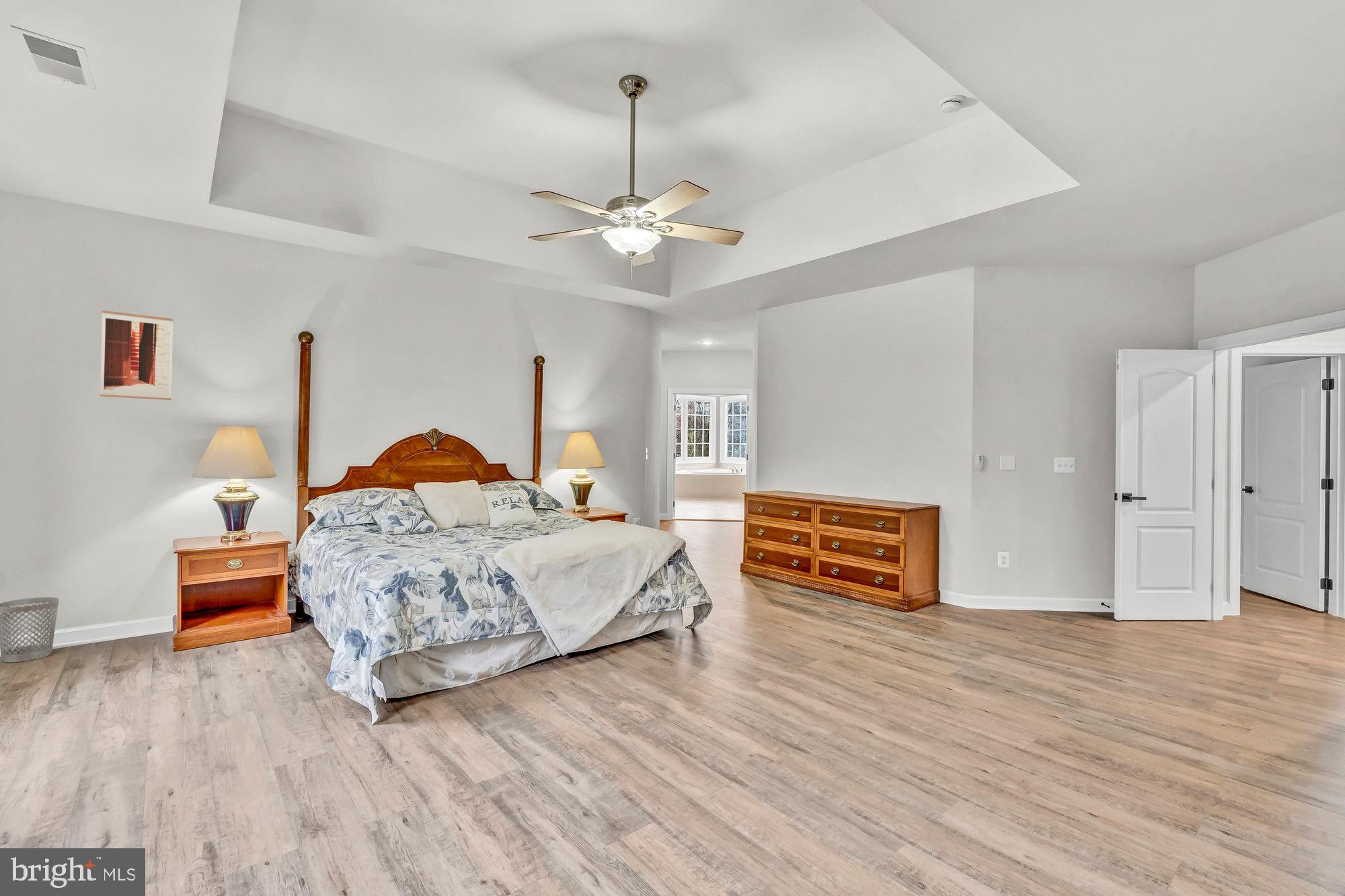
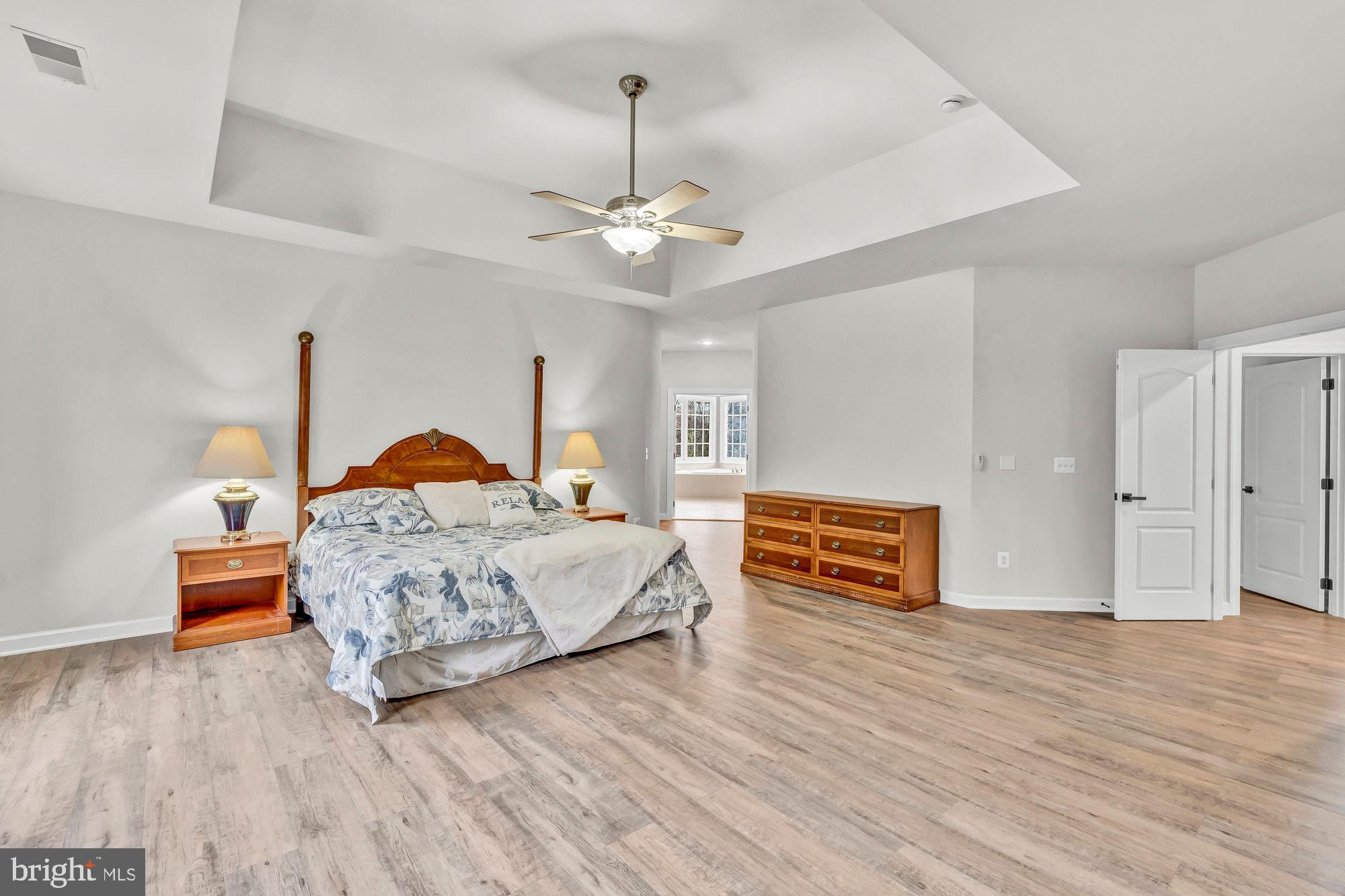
- wastebasket (28, 629)
- wall art (137, 356)
